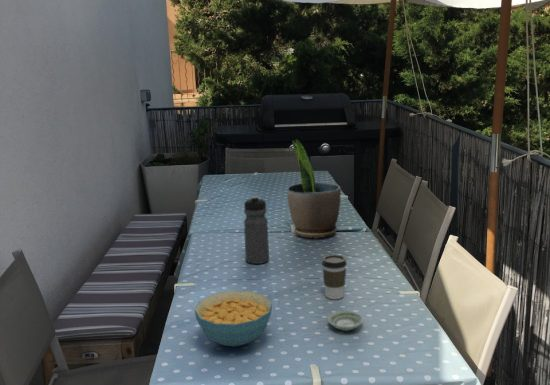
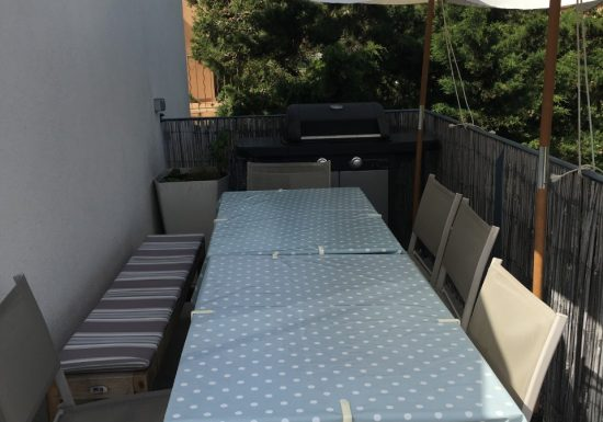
- coffee cup (334, 277)
- water bottle (256, 228)
- saucer (345, 322)
- cereal bowl (234, 323)
- potted plant (313, 185)
